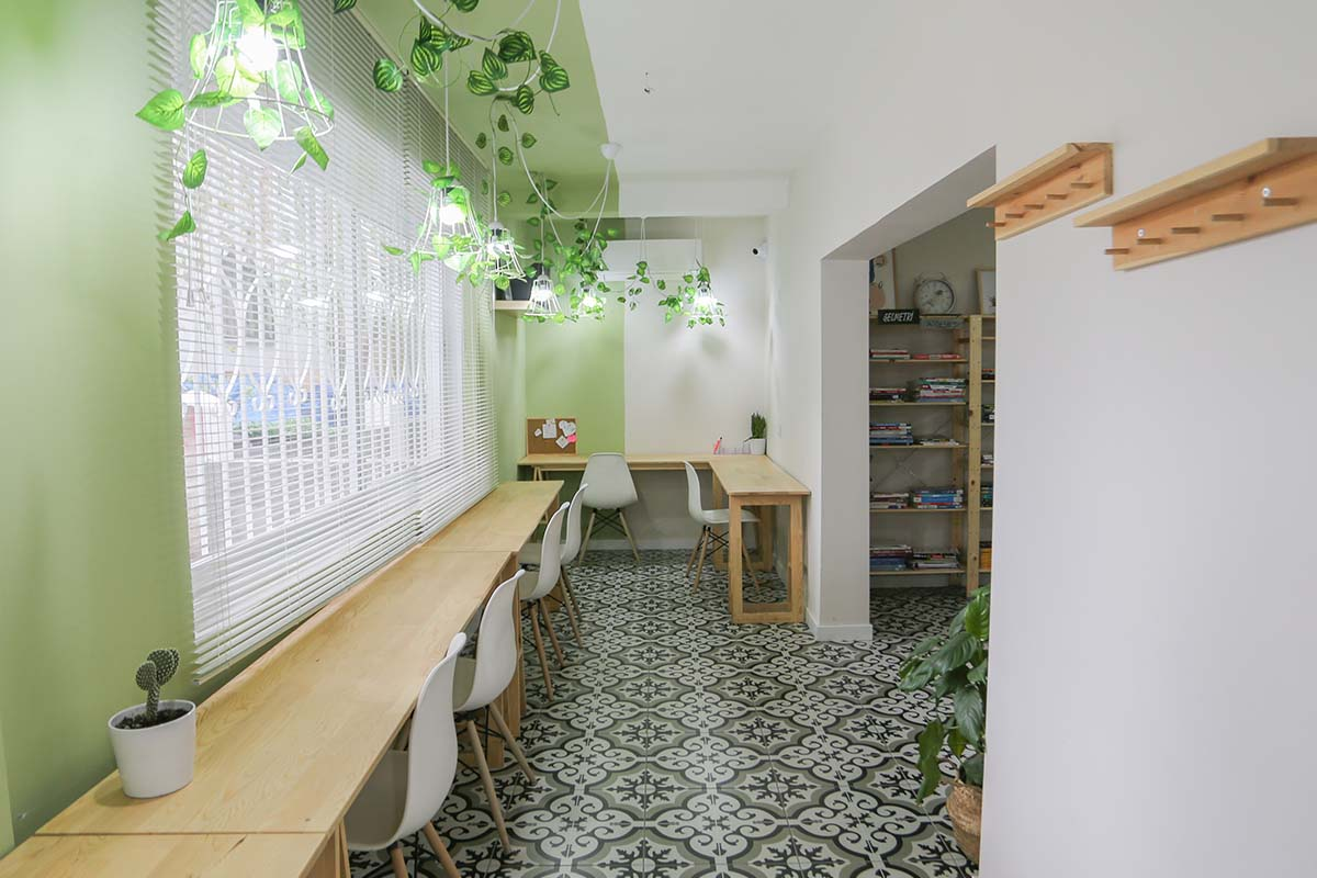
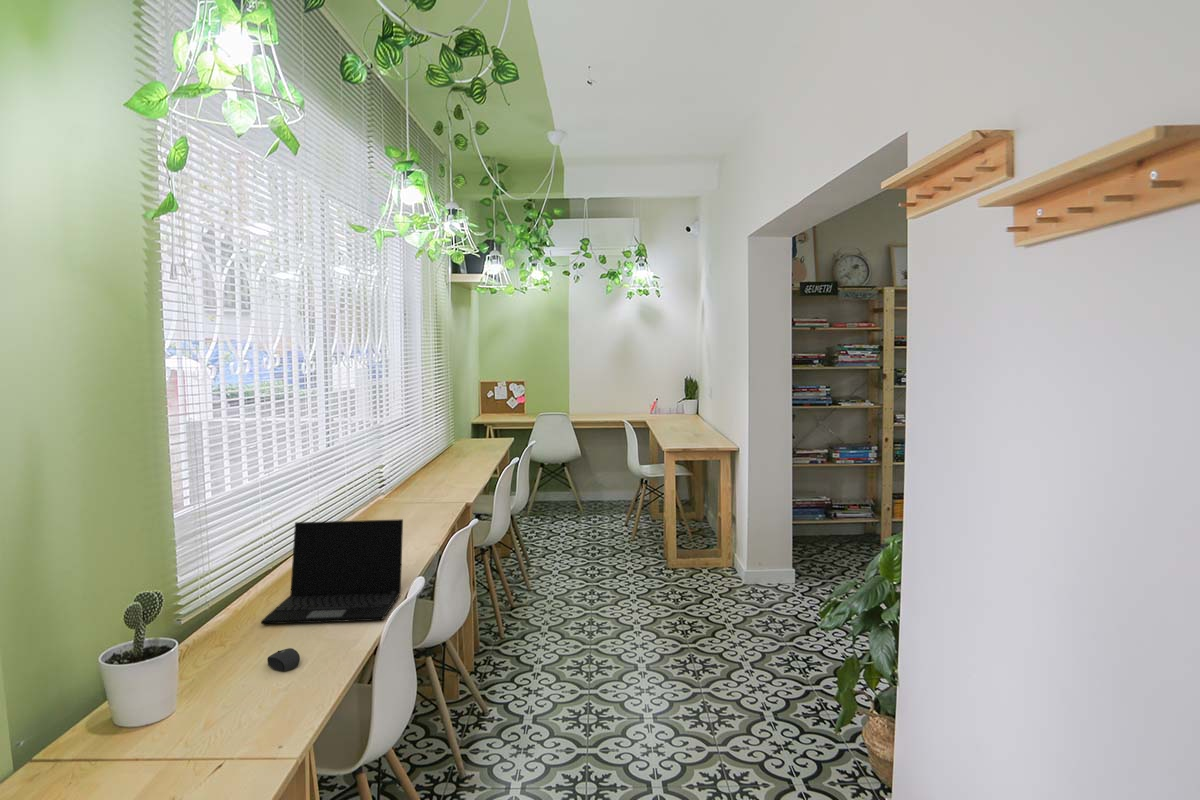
+ mouse (283, 658)
+ laptop (337, 568)
